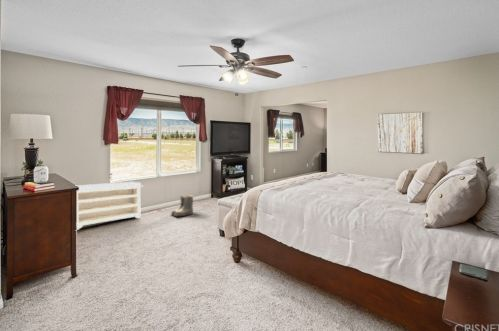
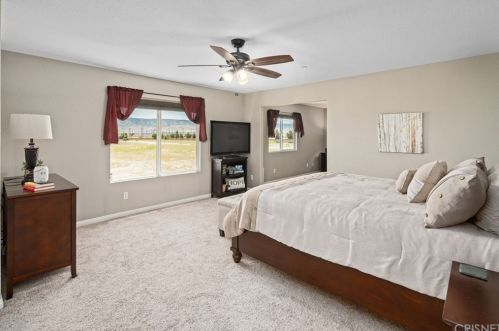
- boots (182, 205)
- bench (106, 203)
